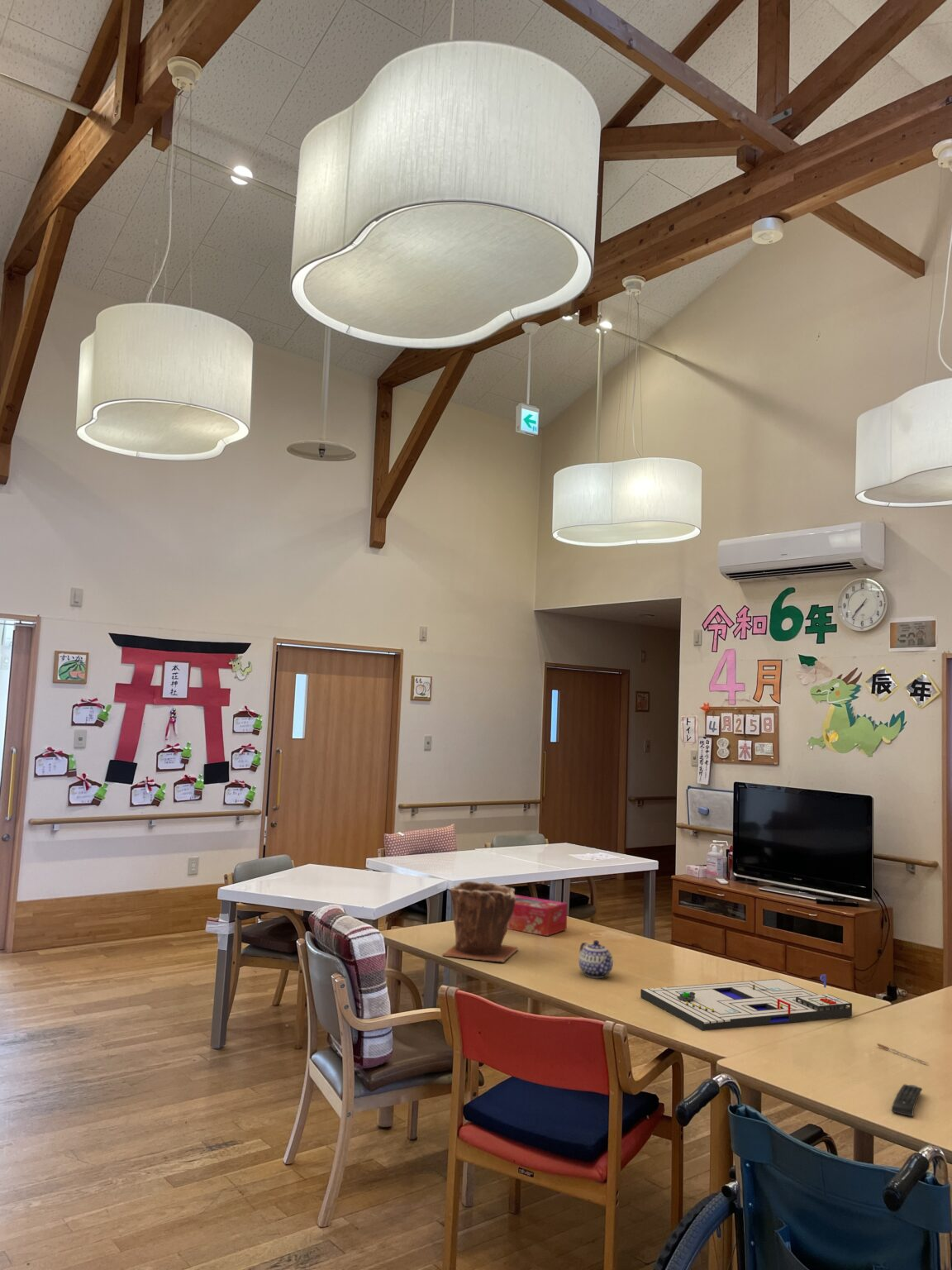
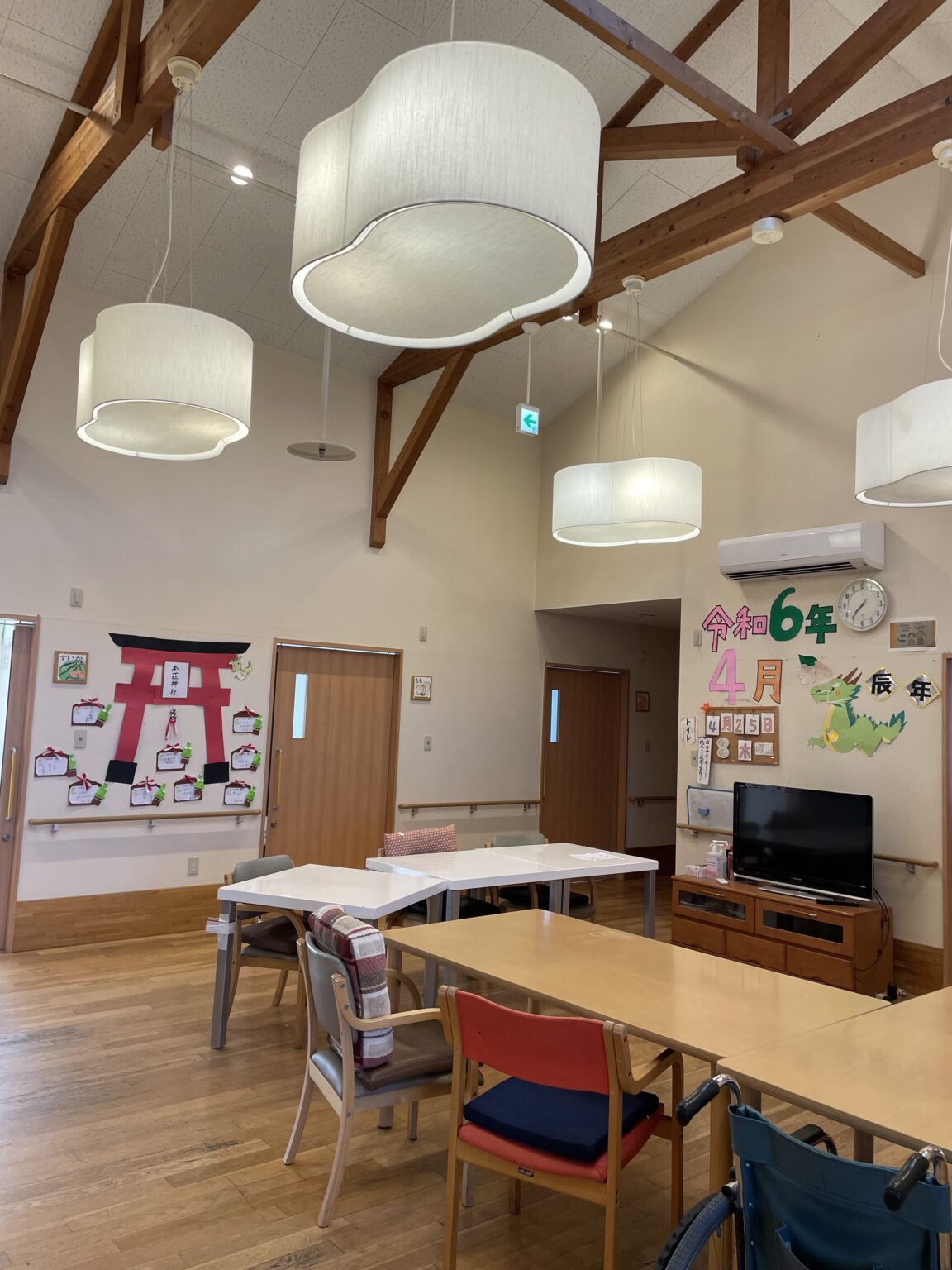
- pen (902, 1053)
- remote control (907, 1097)
- tissue box (525, 914)
- teapot (596, 957)
- plant pot (483, 919)
- board game (744, 987)
